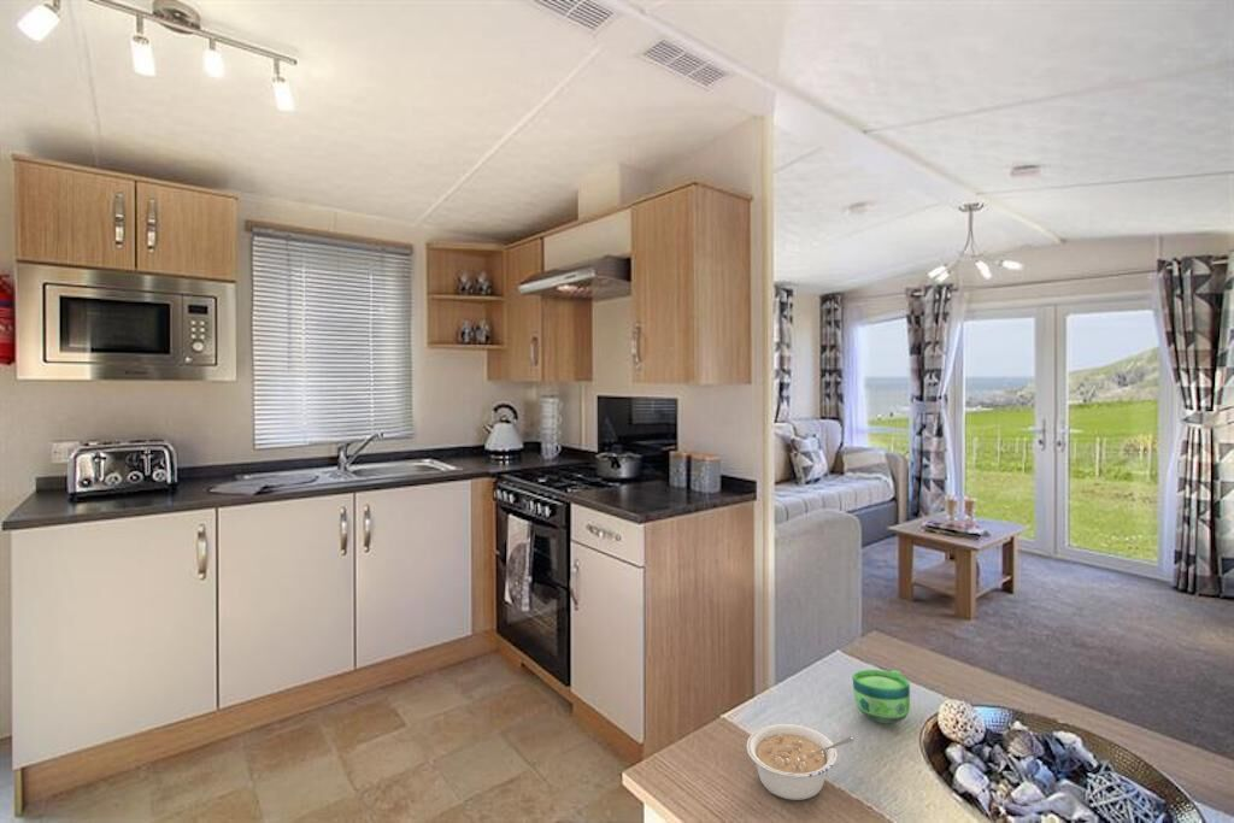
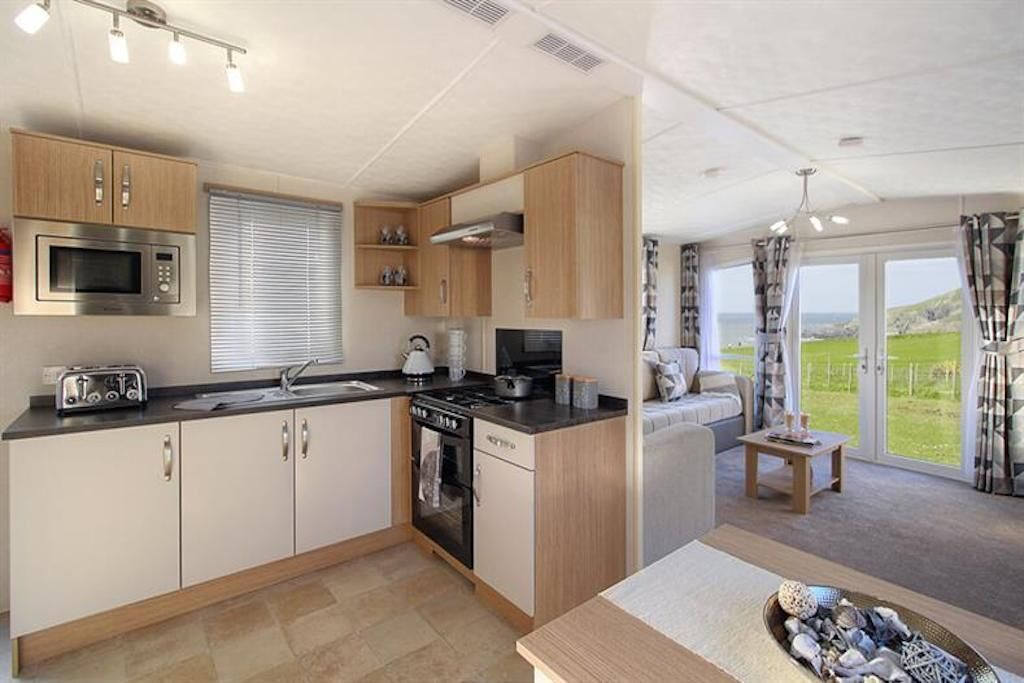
- legume (793, 759)
- cup (882, 693)
